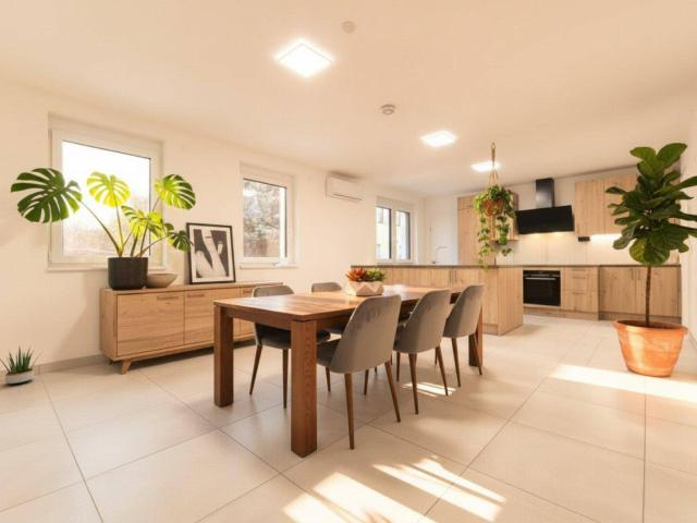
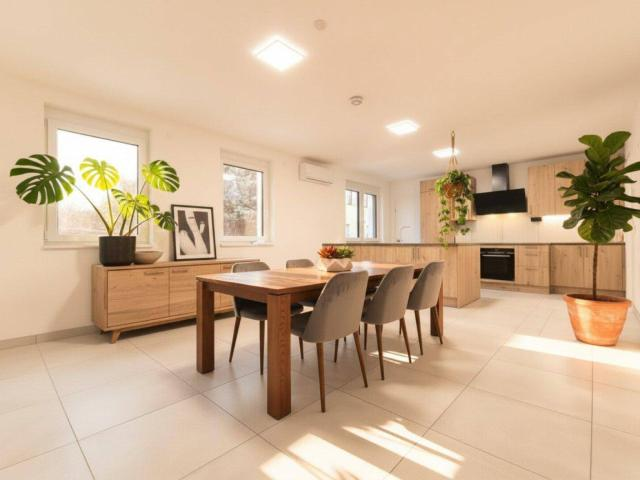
- potted plant (20, 364)
